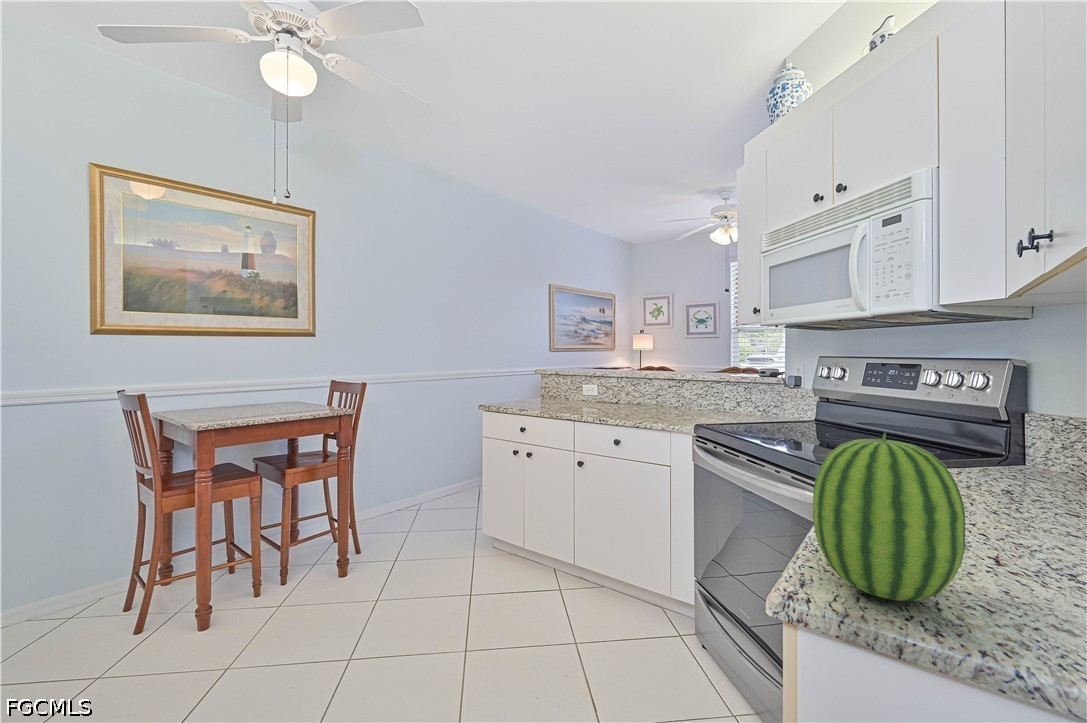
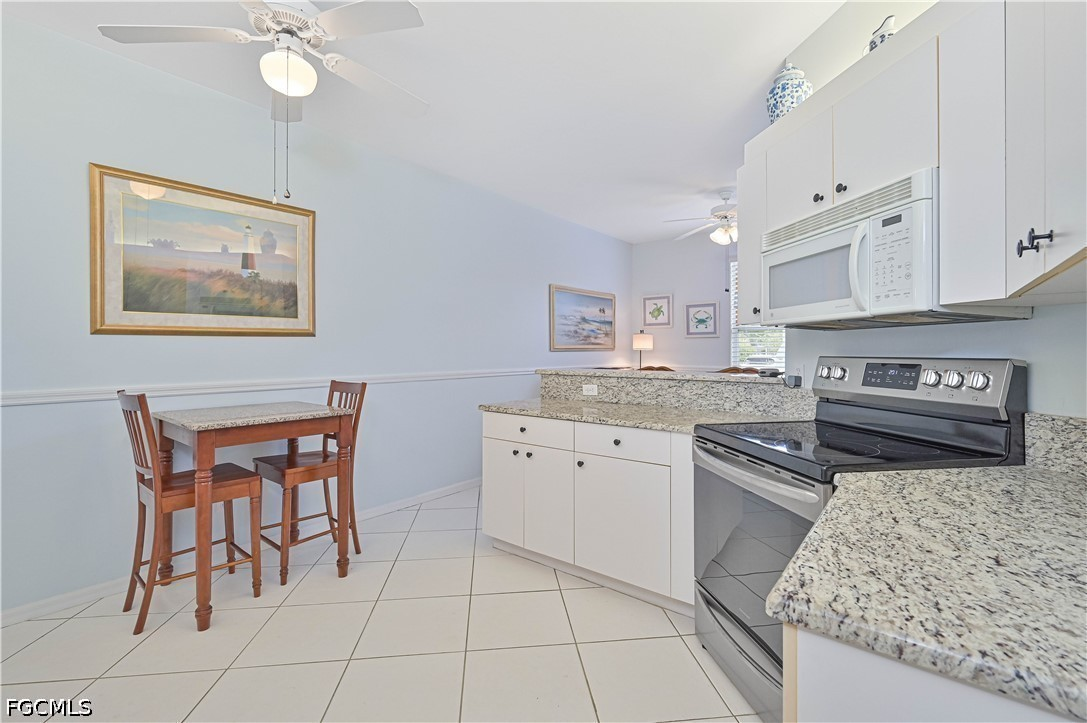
- fruit (883, 511)
